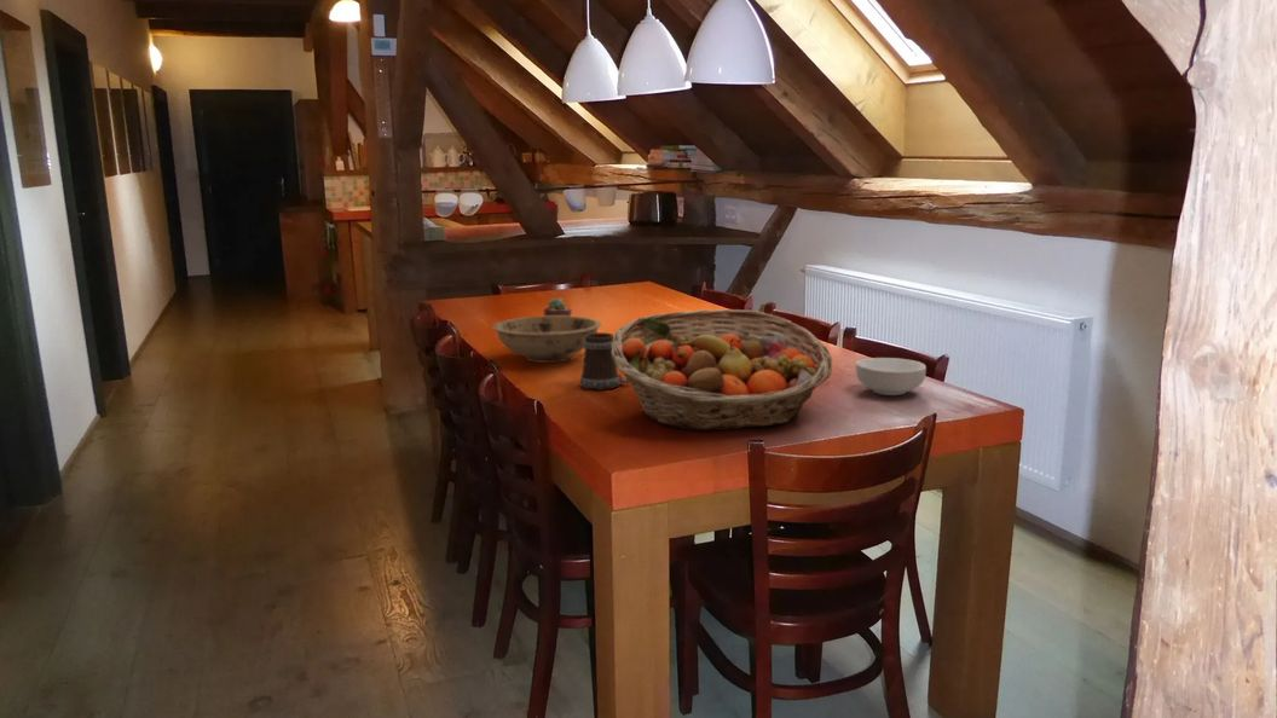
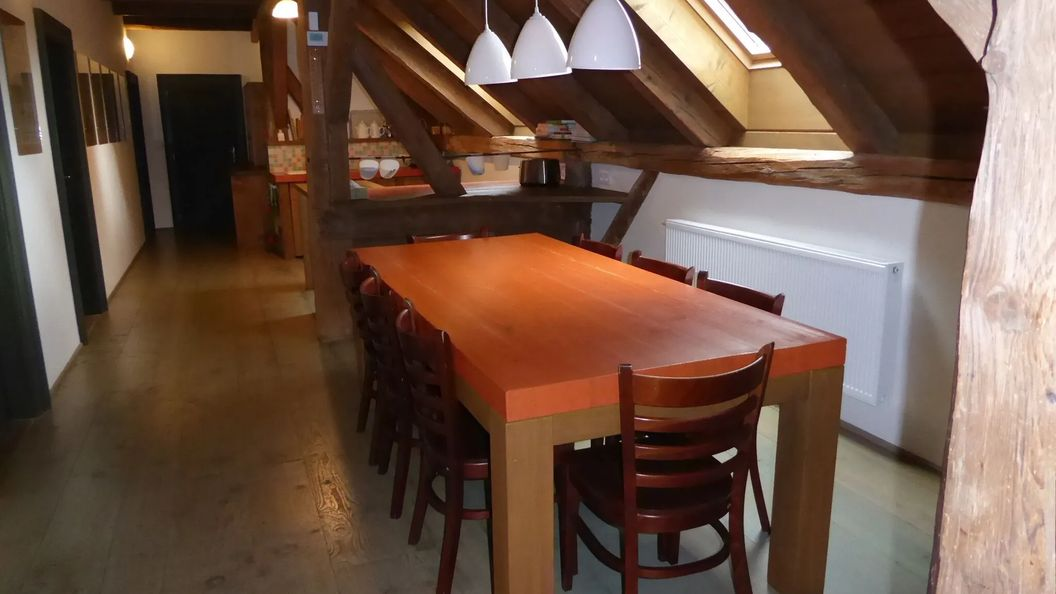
- potted succulent (557, 314)
- mug (606, 359)
- fruit basket (720, 366)
- bowl (548, 341)
- cereal bowl (890, 377)
